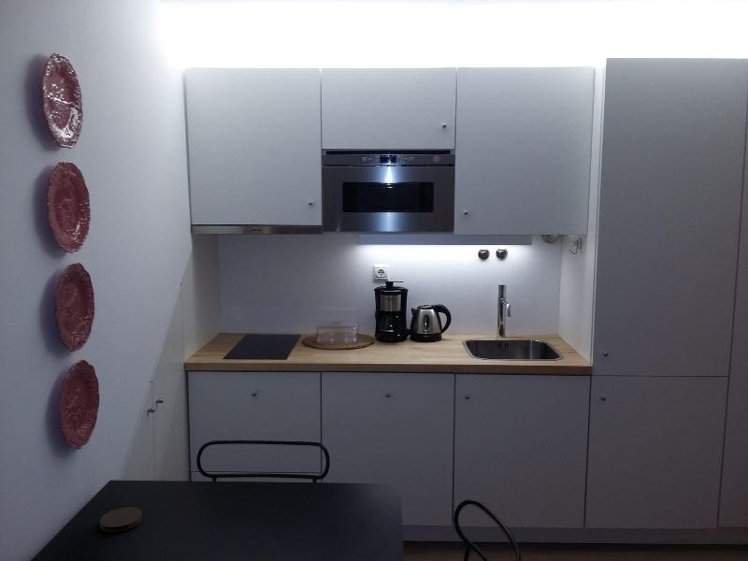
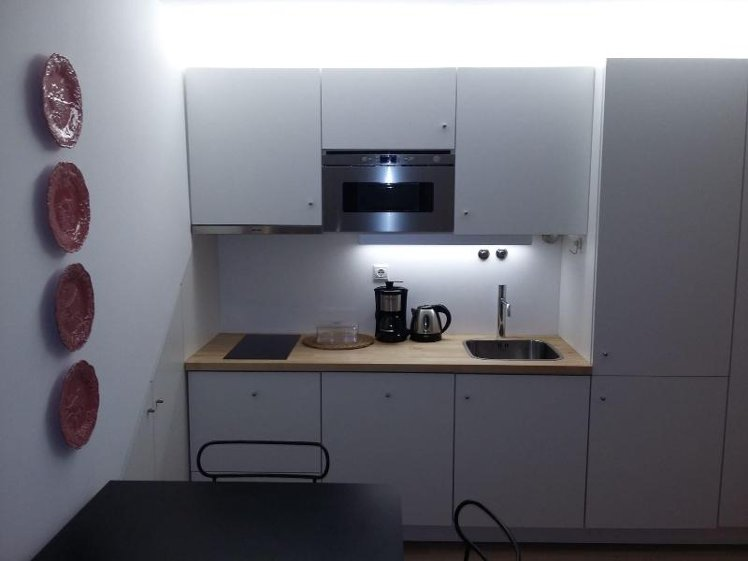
- coaster (121, 519)
